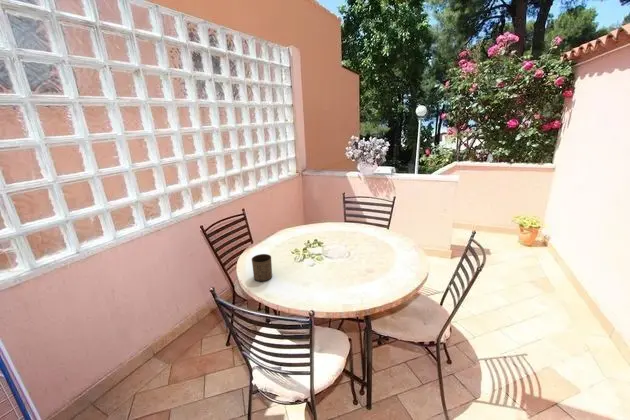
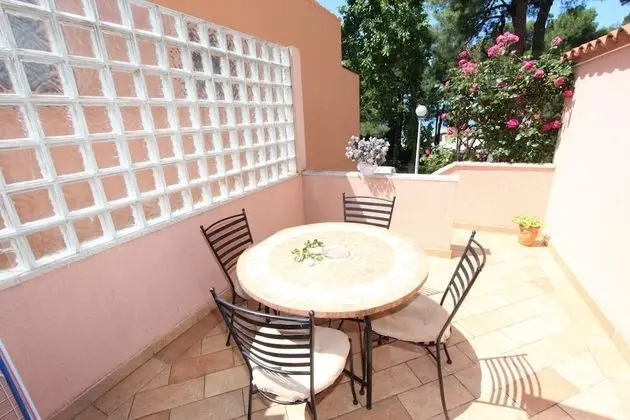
- cup (262, 267)
